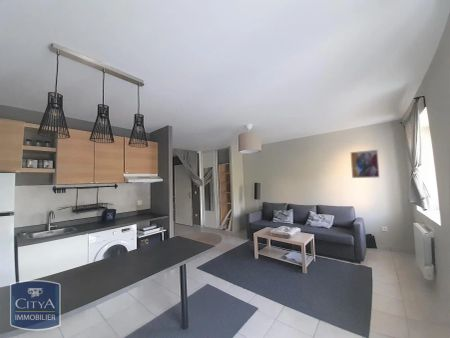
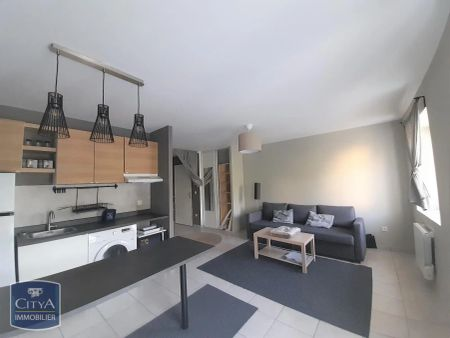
- wall art (364, 164)
